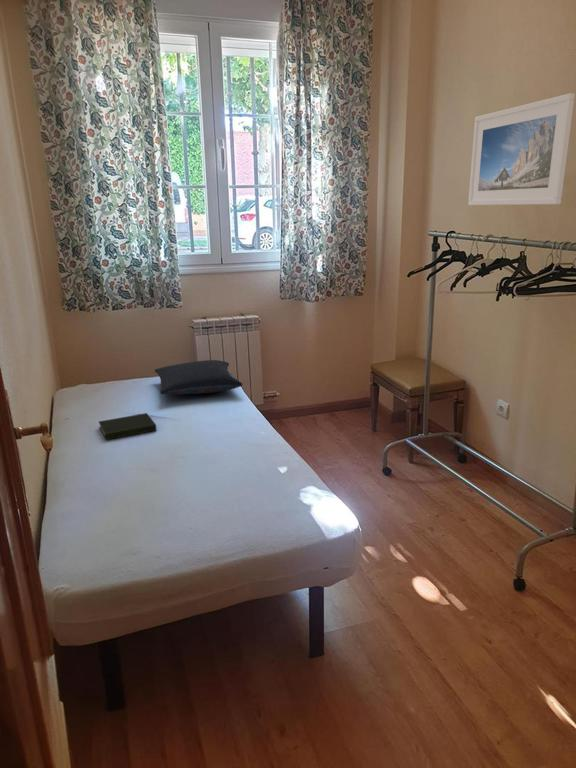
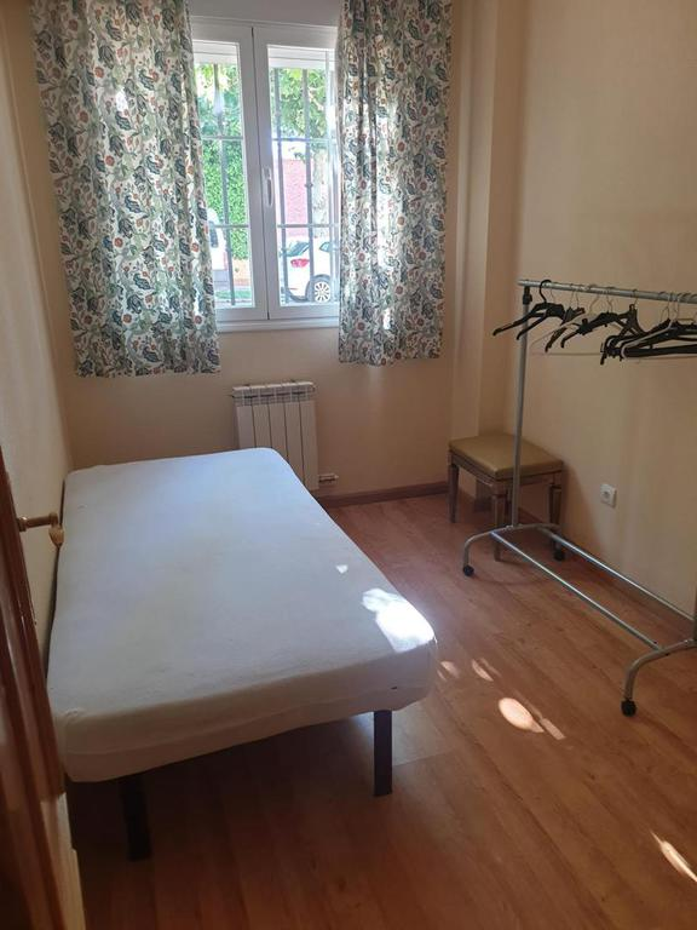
- book (127, 425)
- pillow (196, 376)
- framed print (514, 156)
